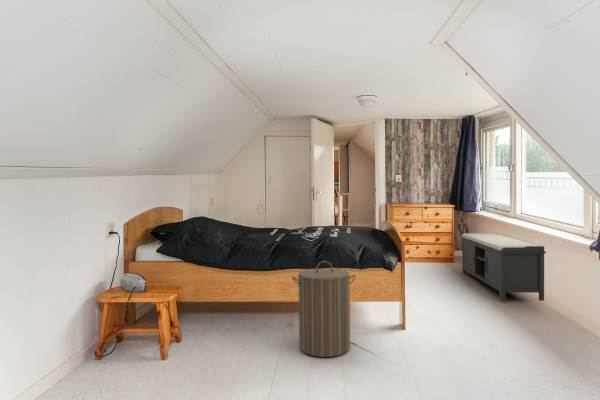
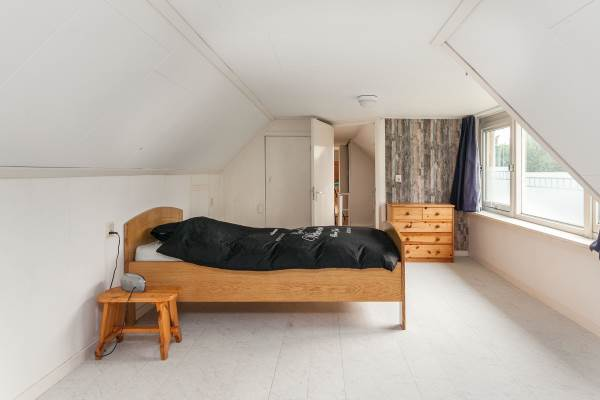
- bench (497, 262)
- laundry hamper (324, 304)
